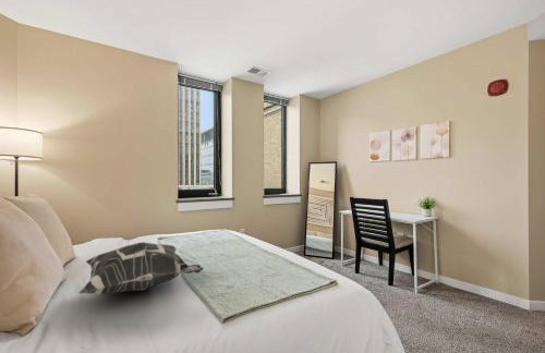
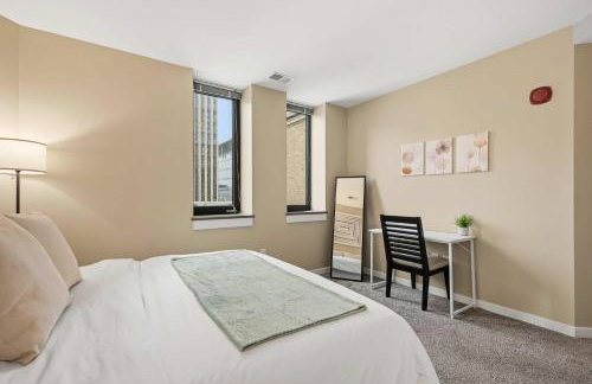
- decorative pillow (142, 265)
